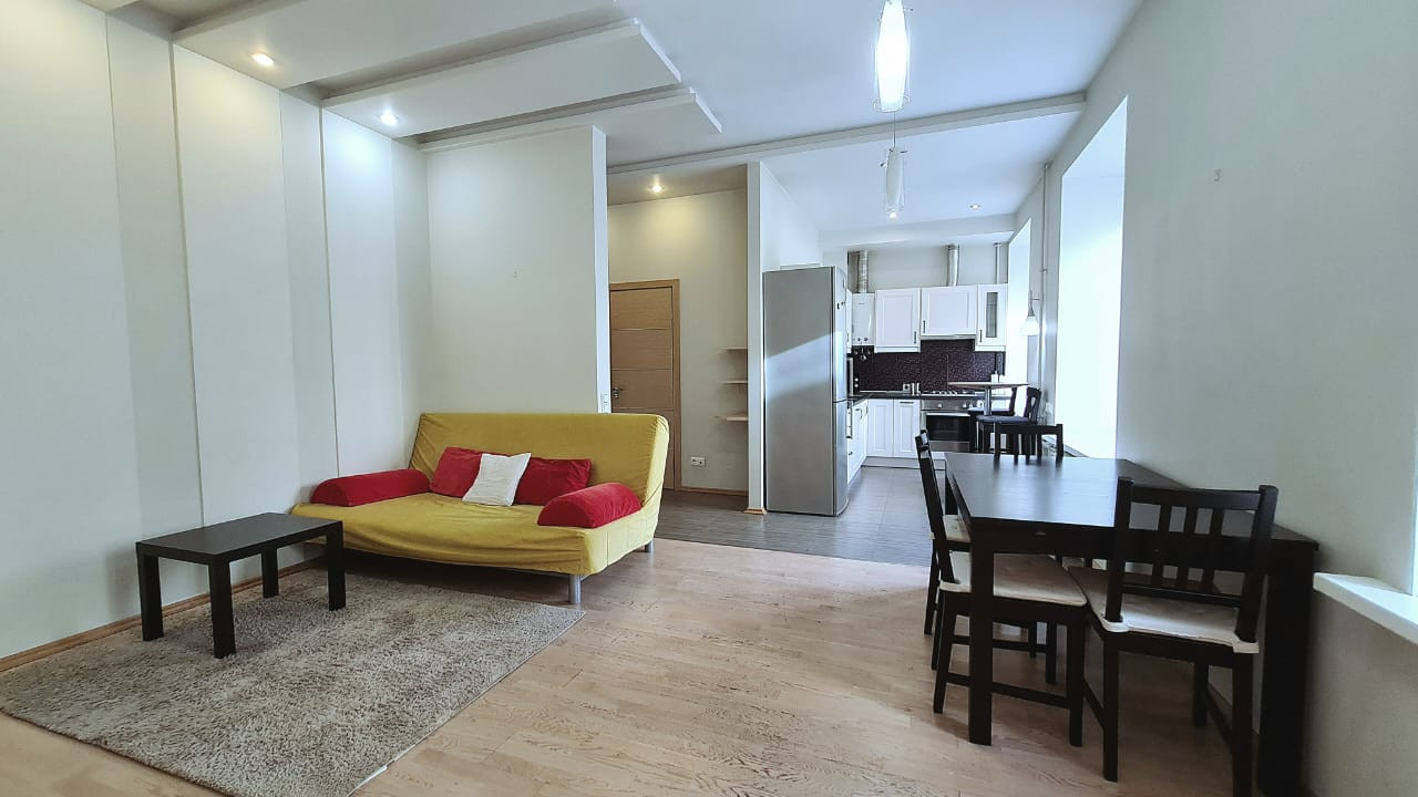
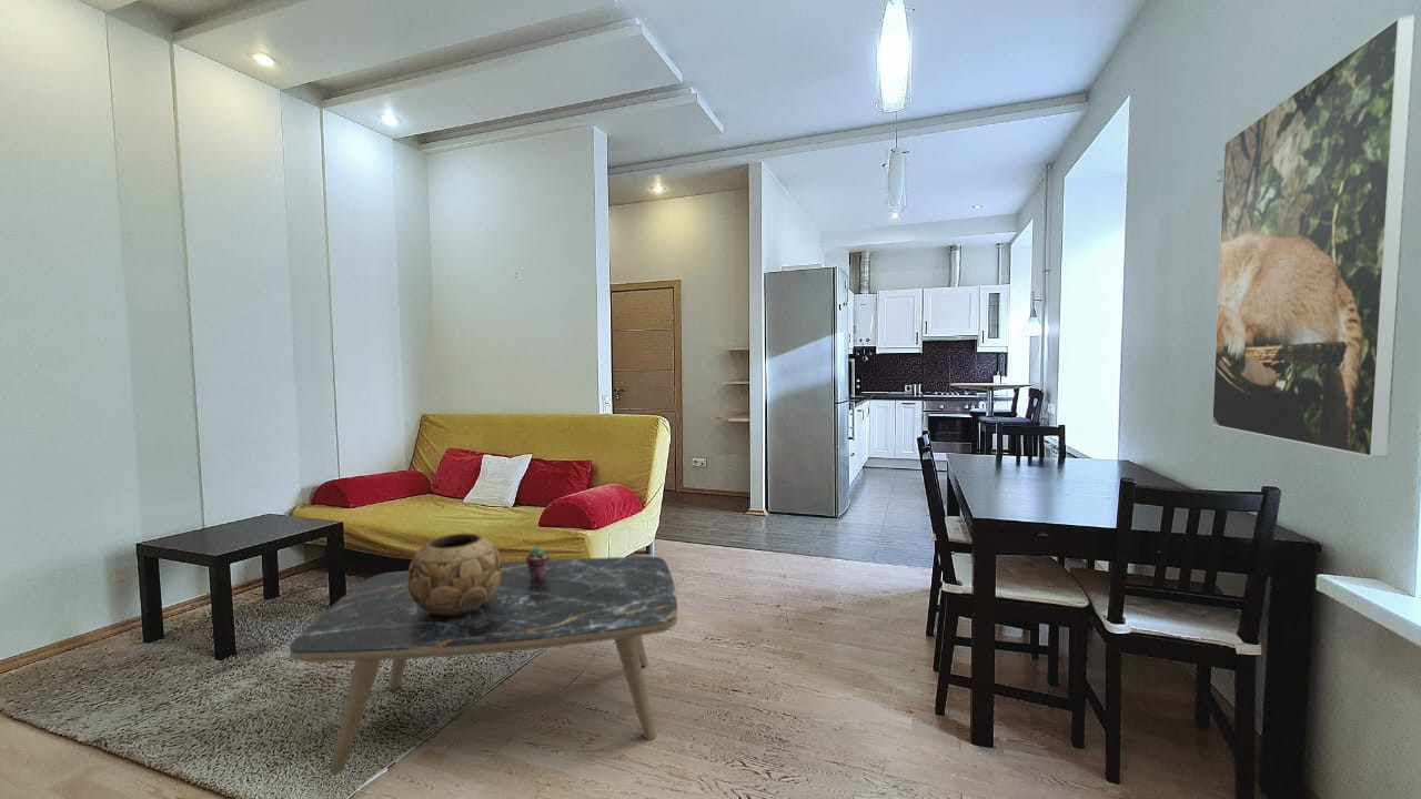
+ decorative bowl (456, 573)
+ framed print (1290, 269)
+ coffee table (512, 650)
+ potted succulent (537, 560)
